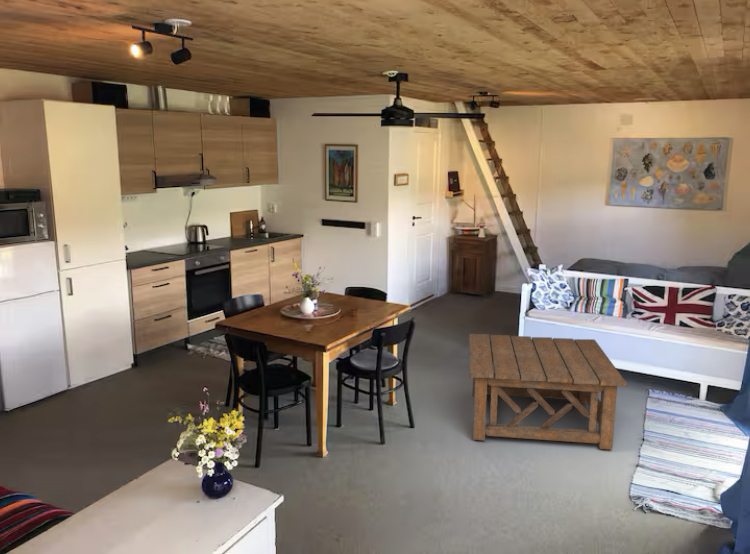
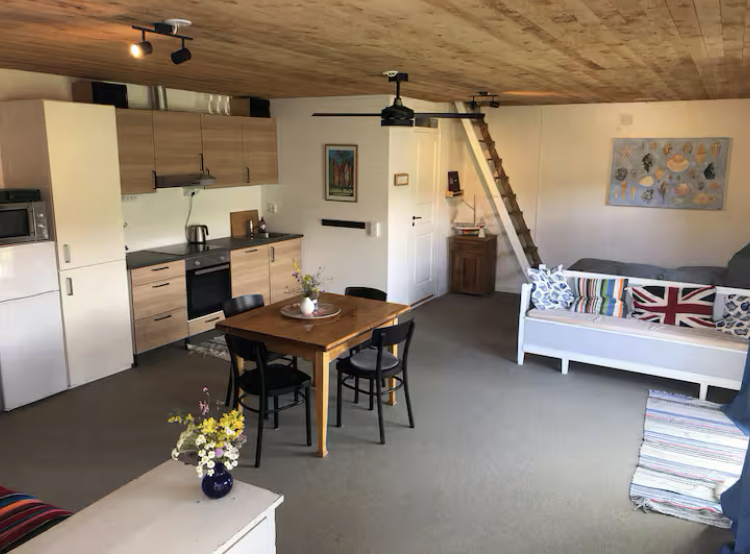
- coffee table (536, 386)
